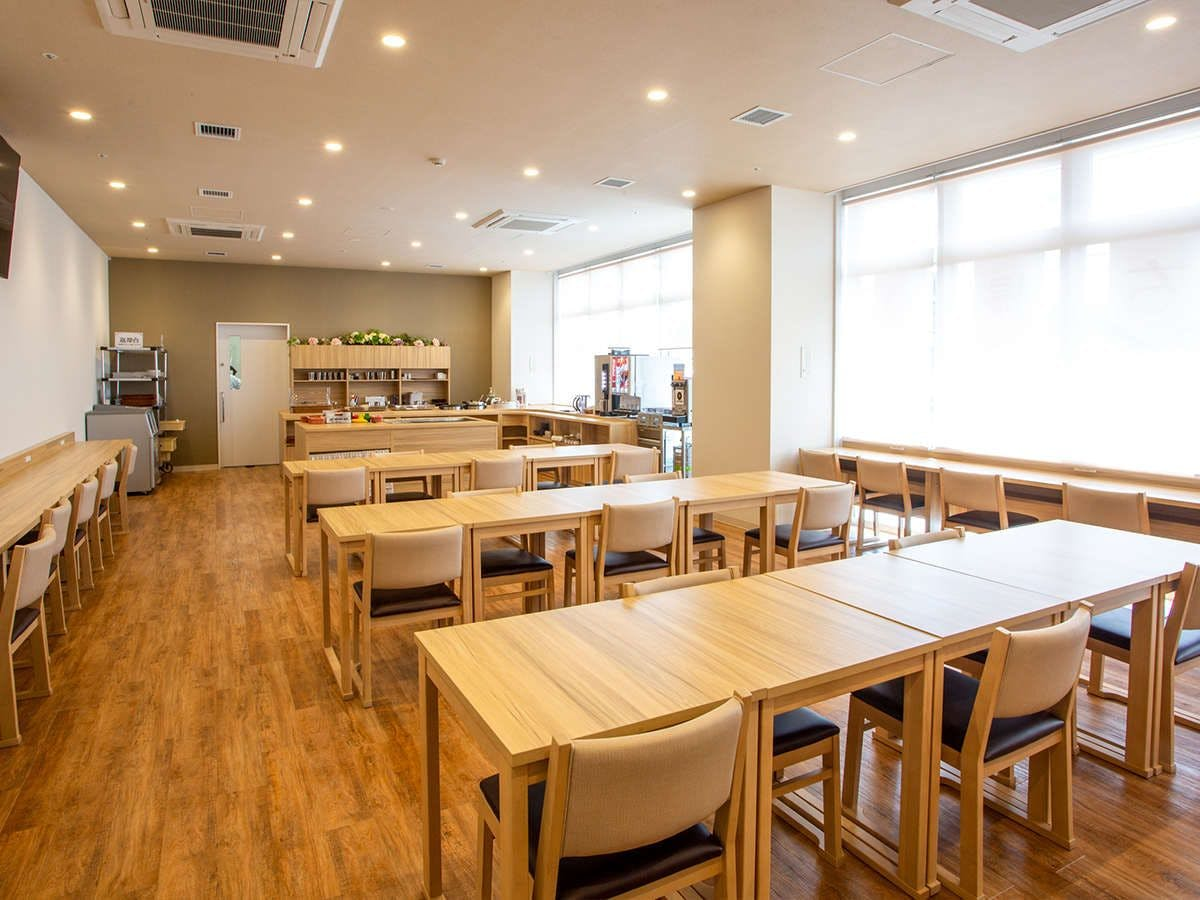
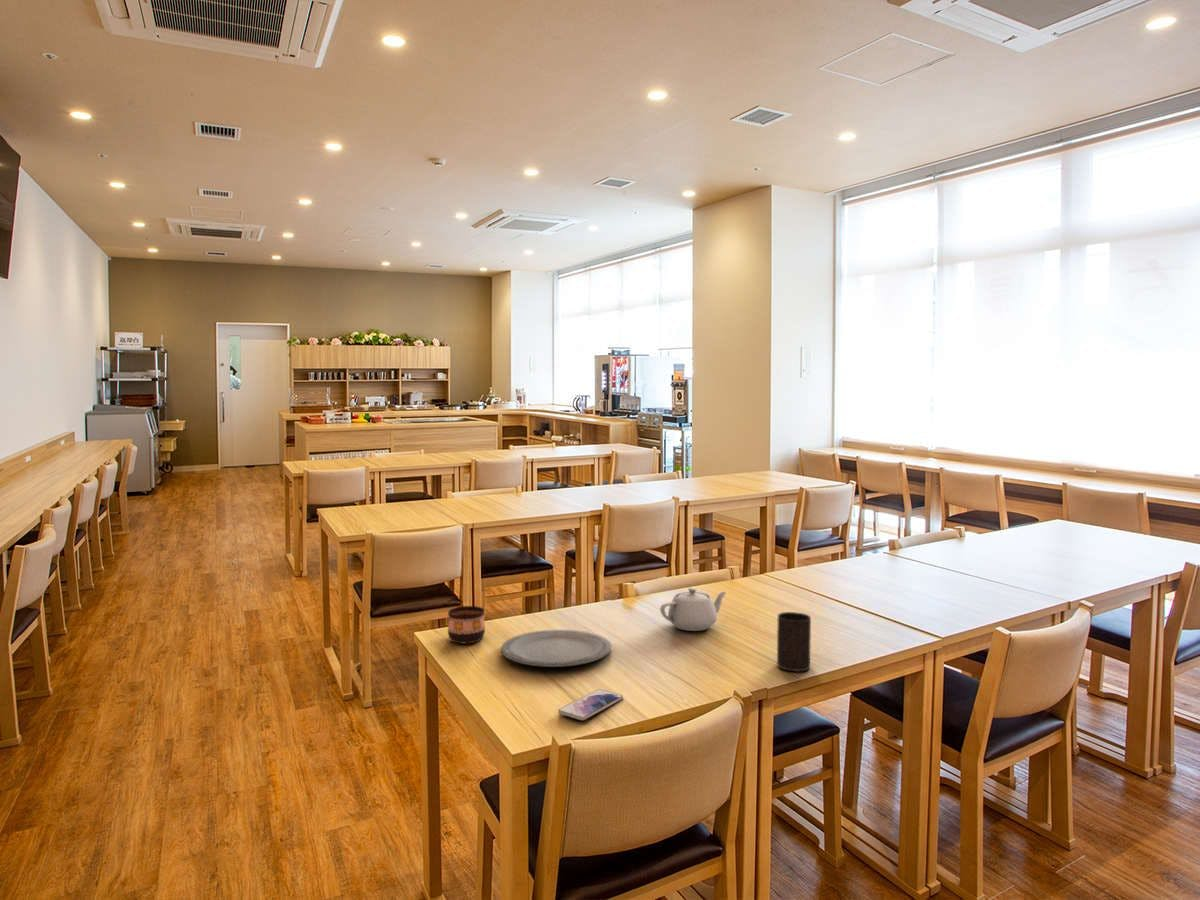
+ cup (467, 624)
+ plate (556, 648)
+ cup (793, 641)
+ teapot (694, 607)
+ smartphone (591, 704)
